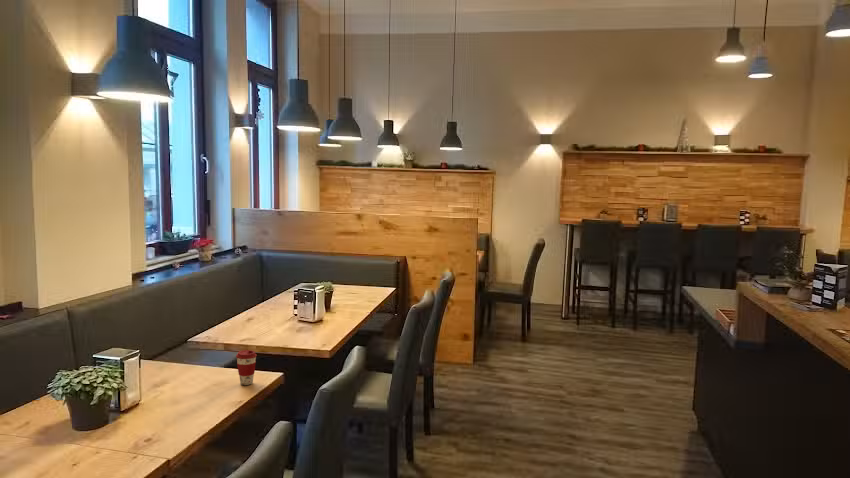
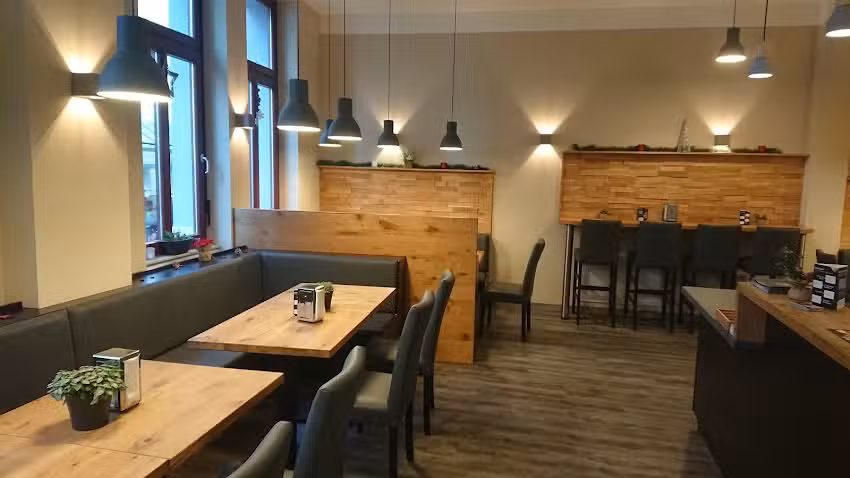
- coffee cup (246, 367)
